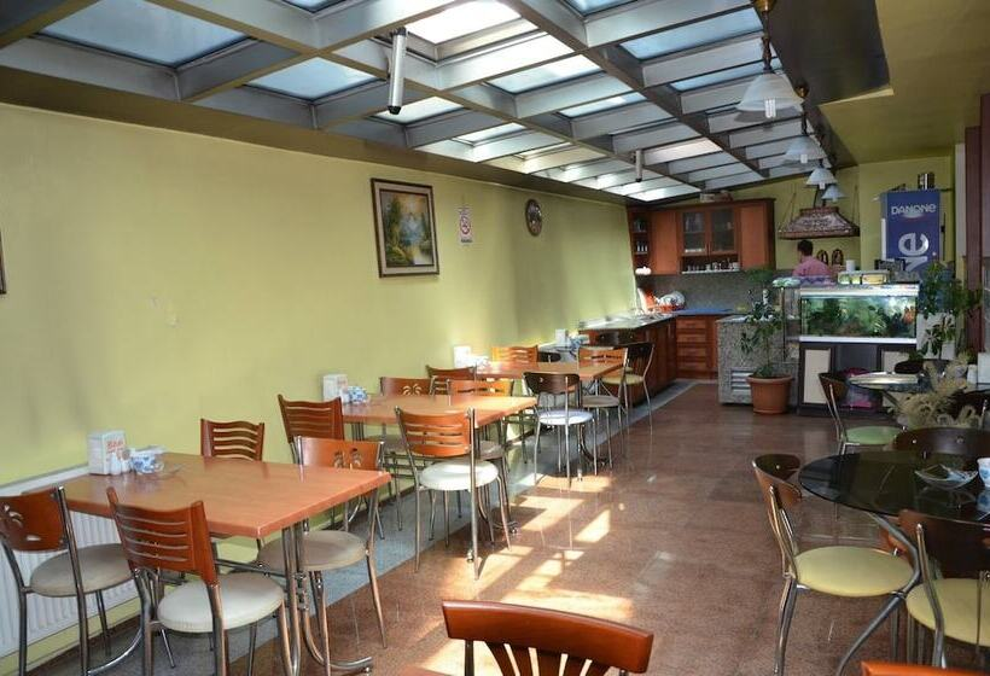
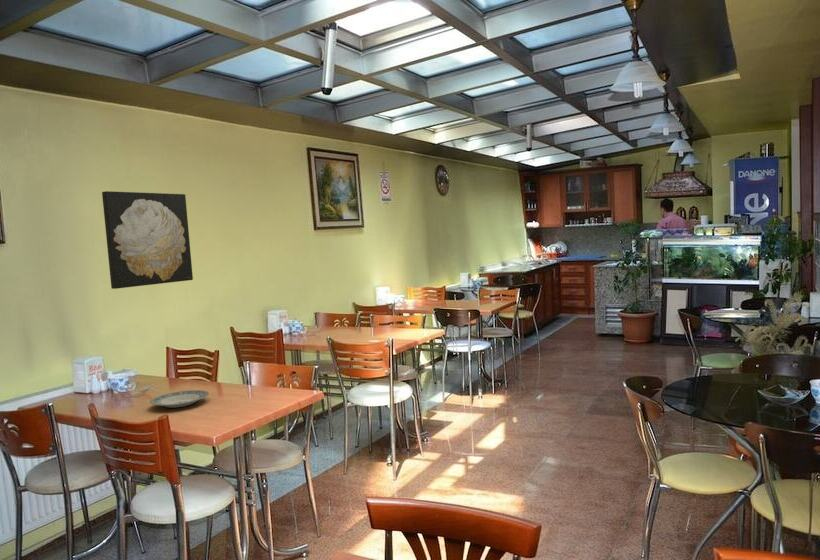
+ wall art (150, 238)
+ plate (180, 400)
